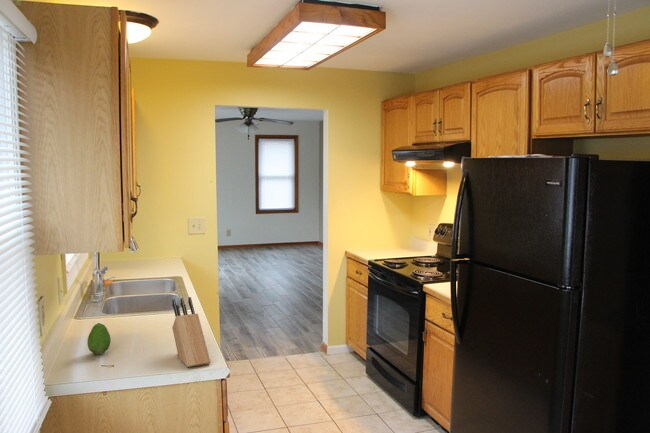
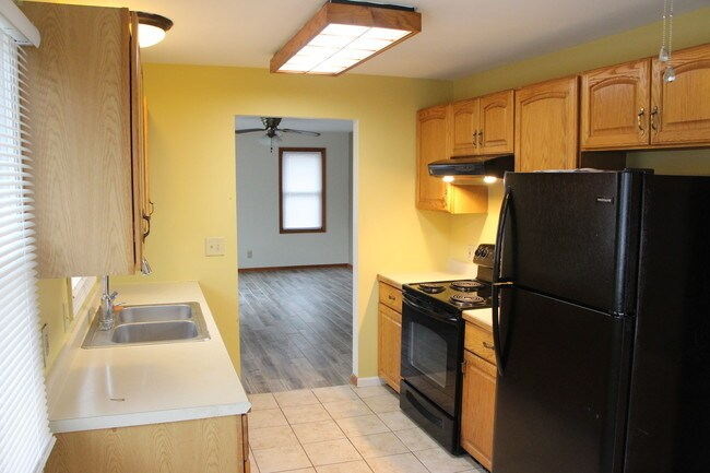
- fruit (99, 338)
- knife block (189, 329)
